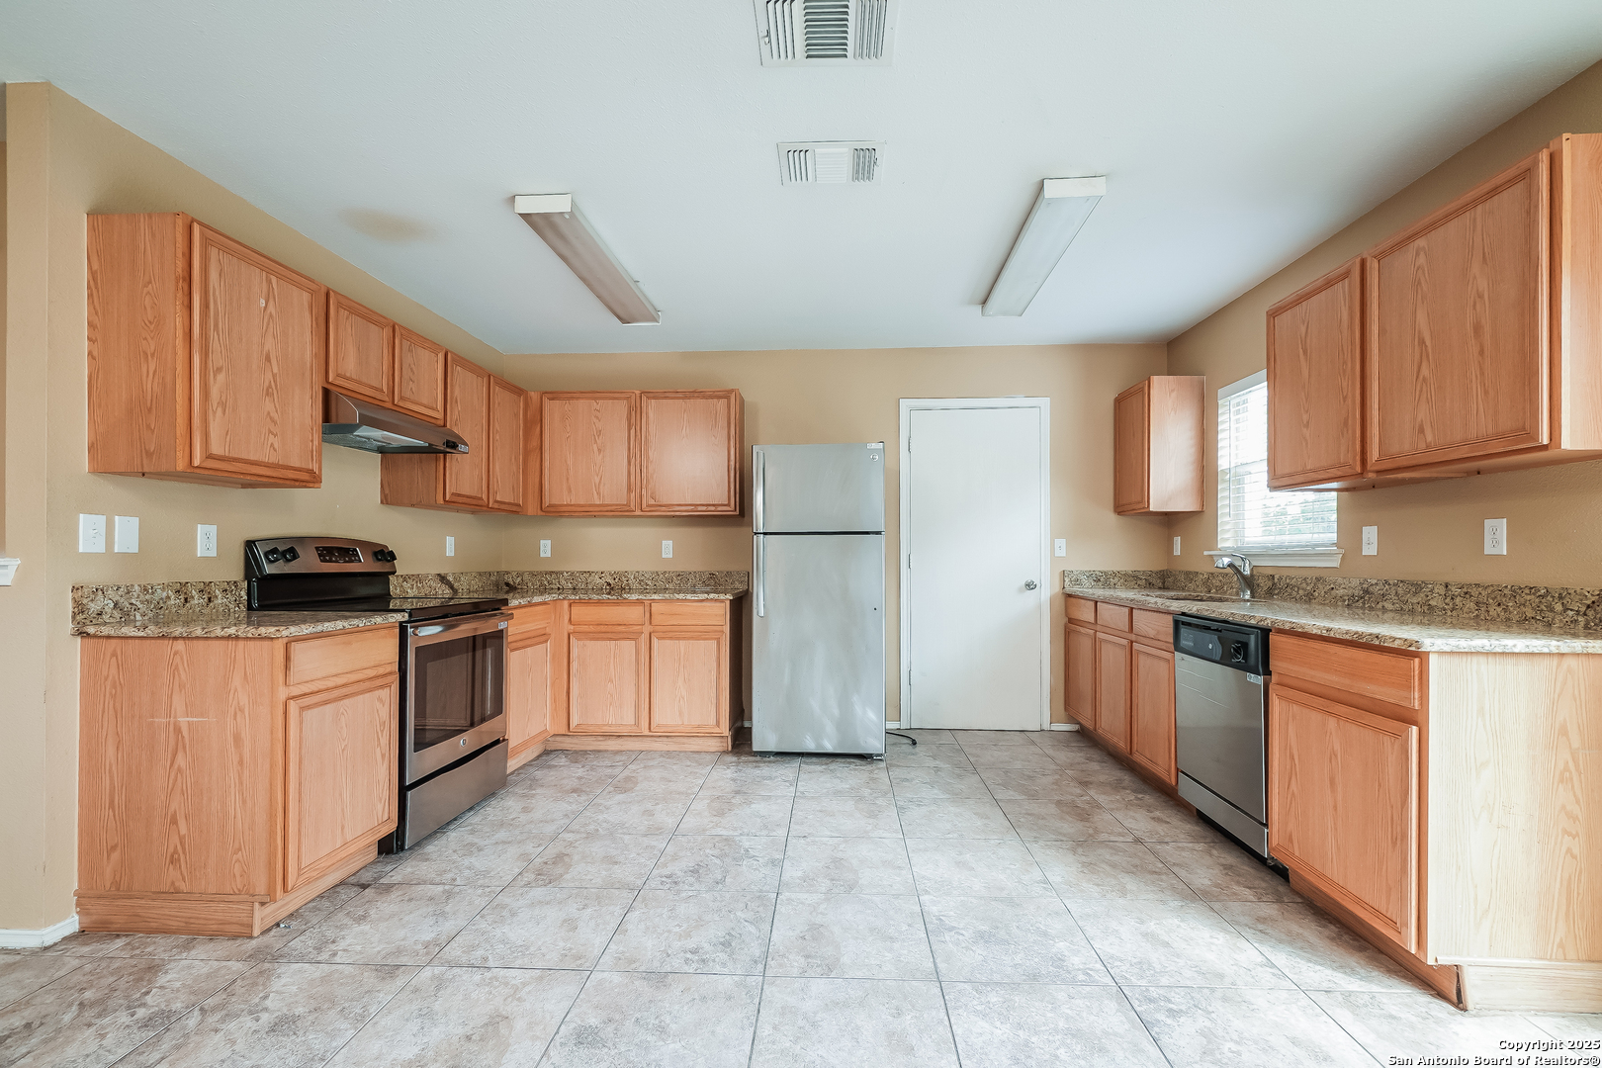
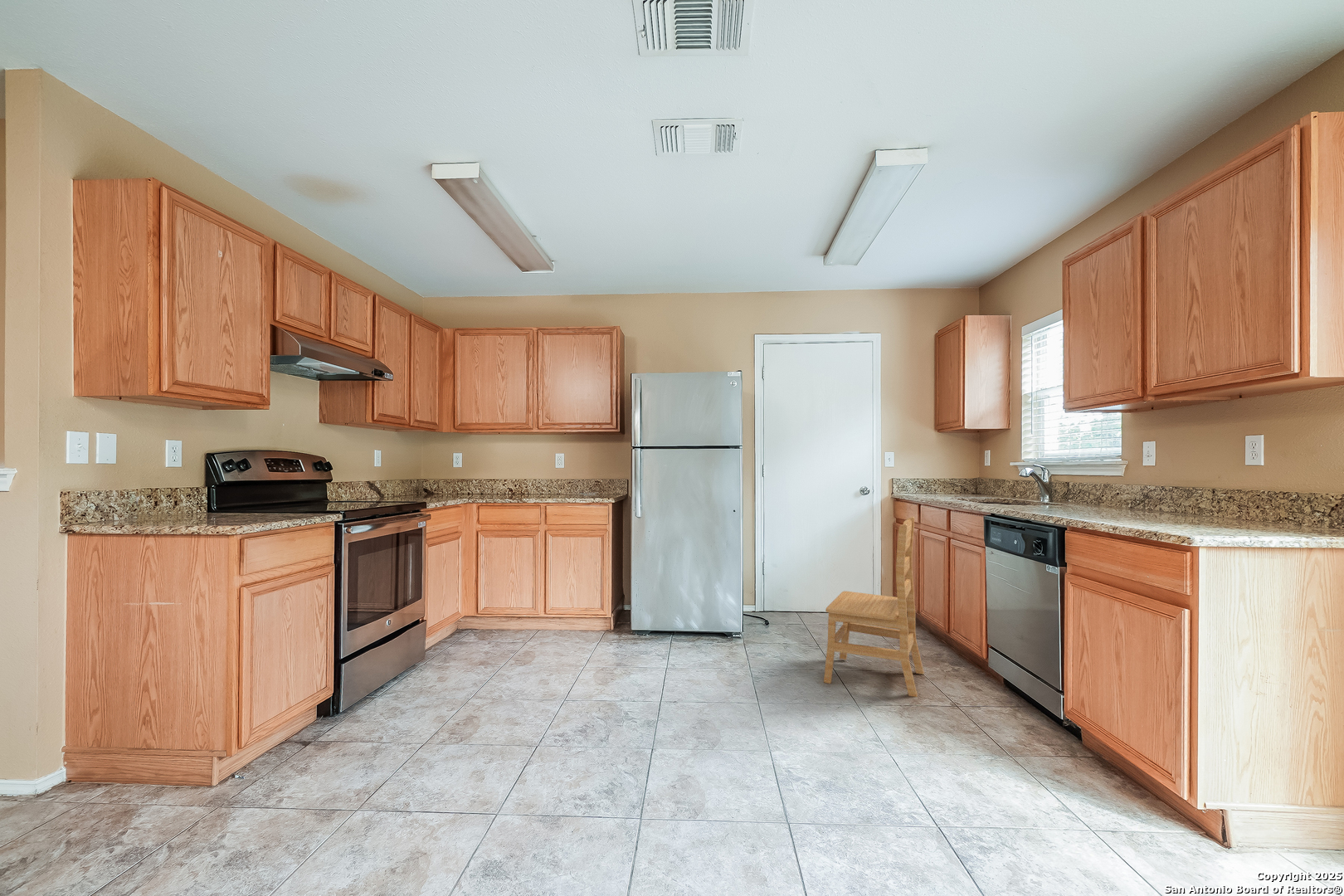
+ chair (874, 597)
